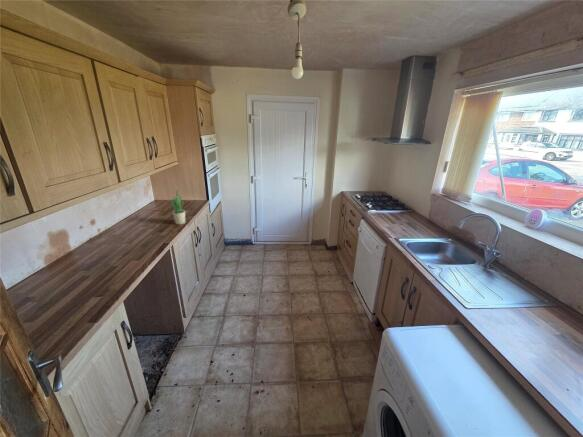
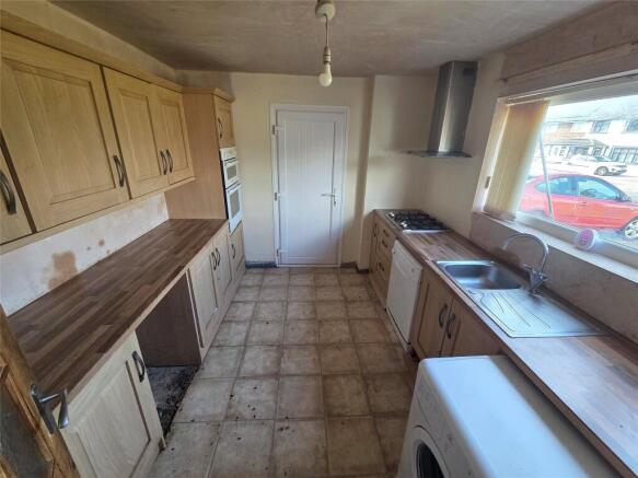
- potted plant (177, 207)
